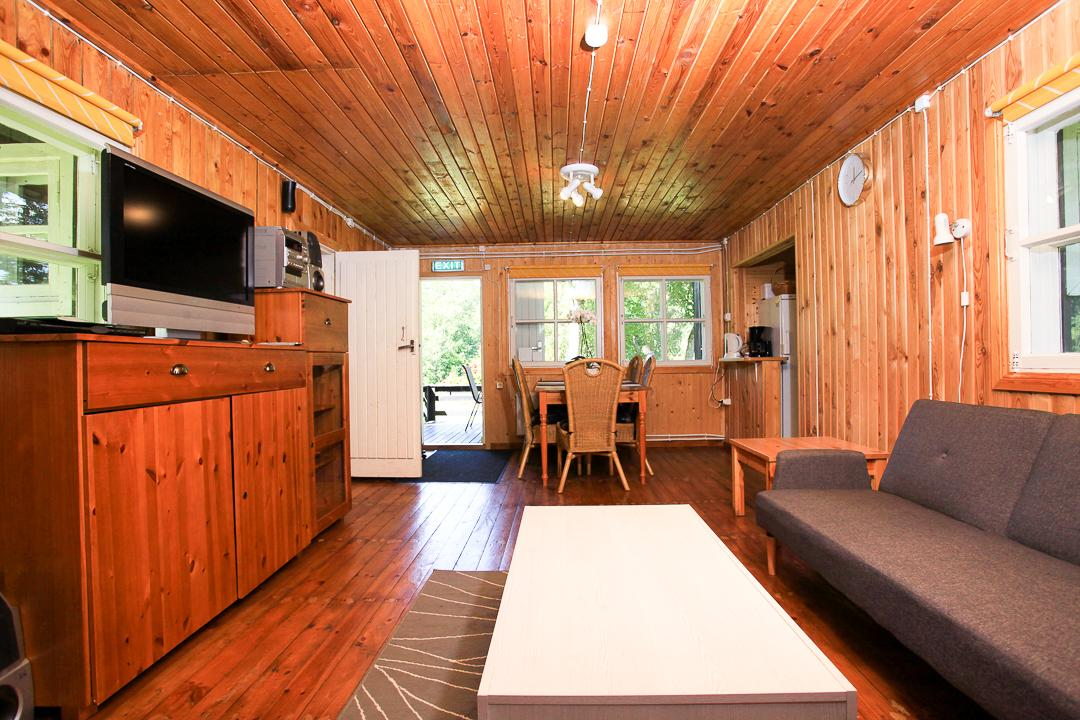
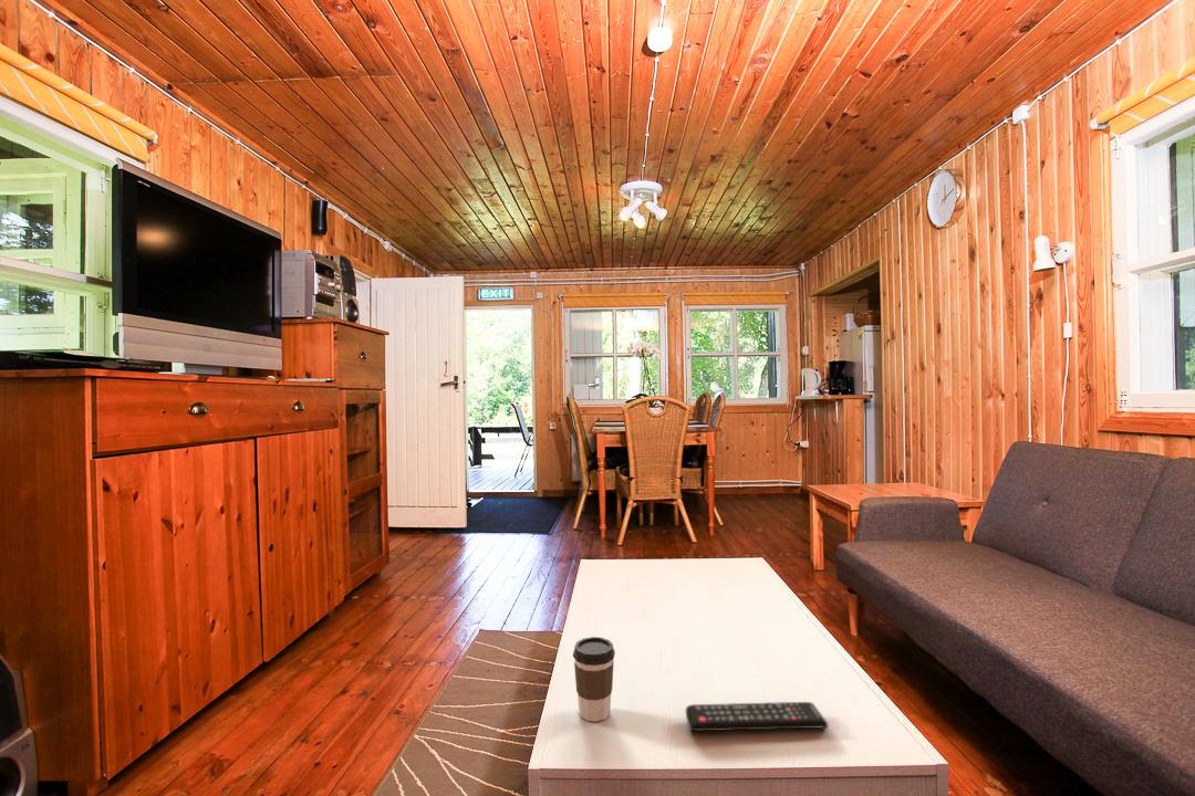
+ coffee cup (594, 679)
+ remote control (755, 718)
